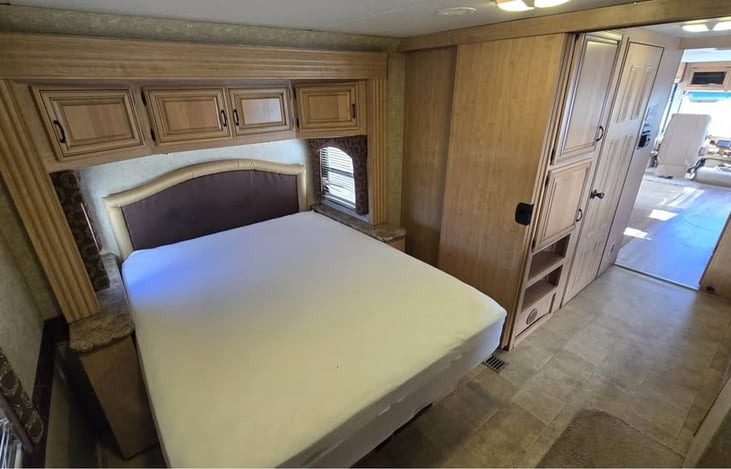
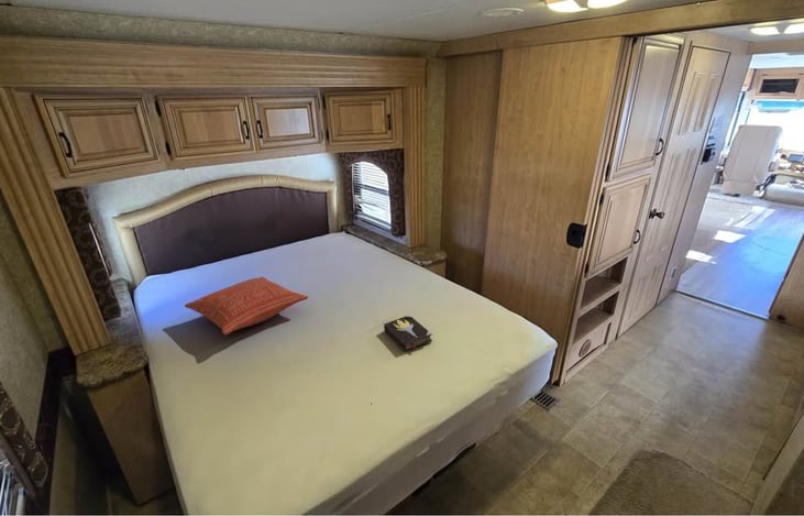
+ pillow (246, 301)
+ hardback book (407, 331)
